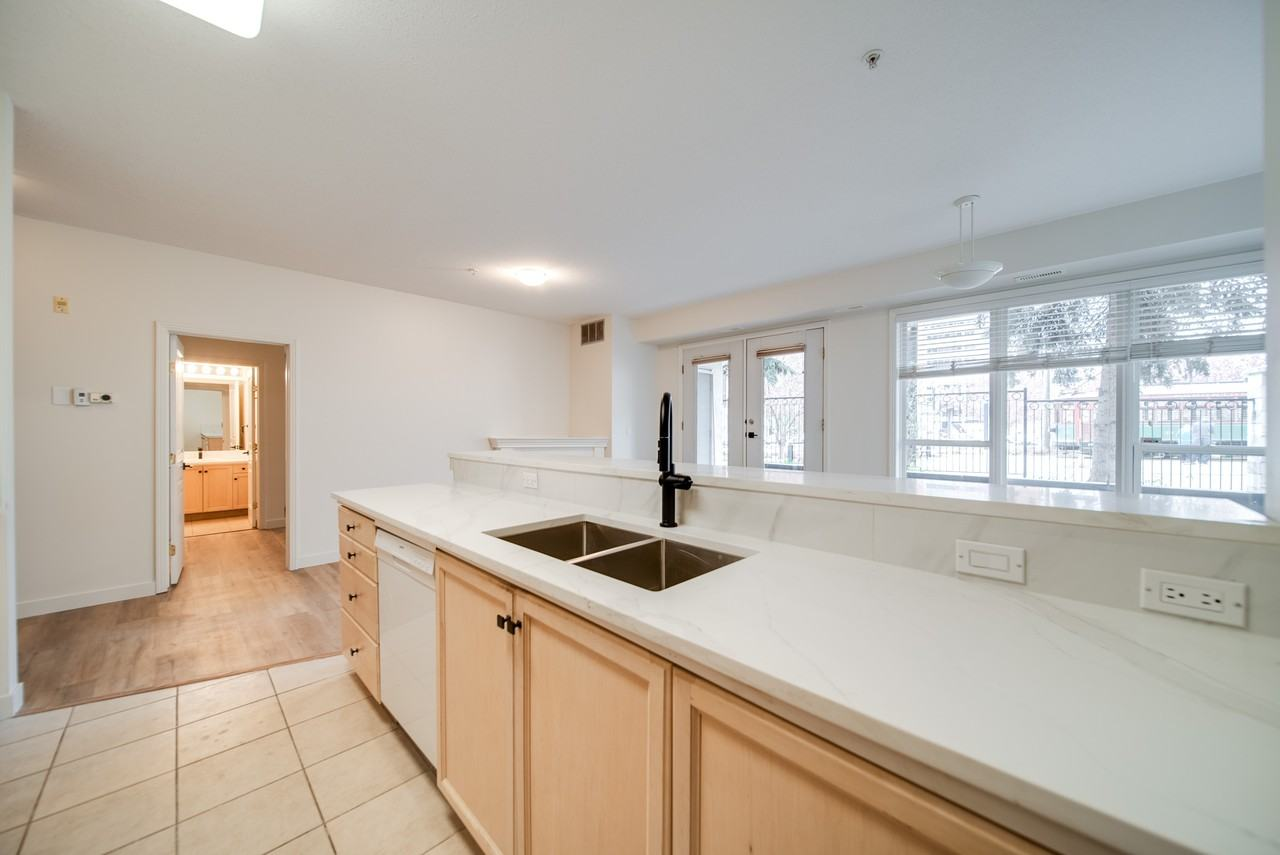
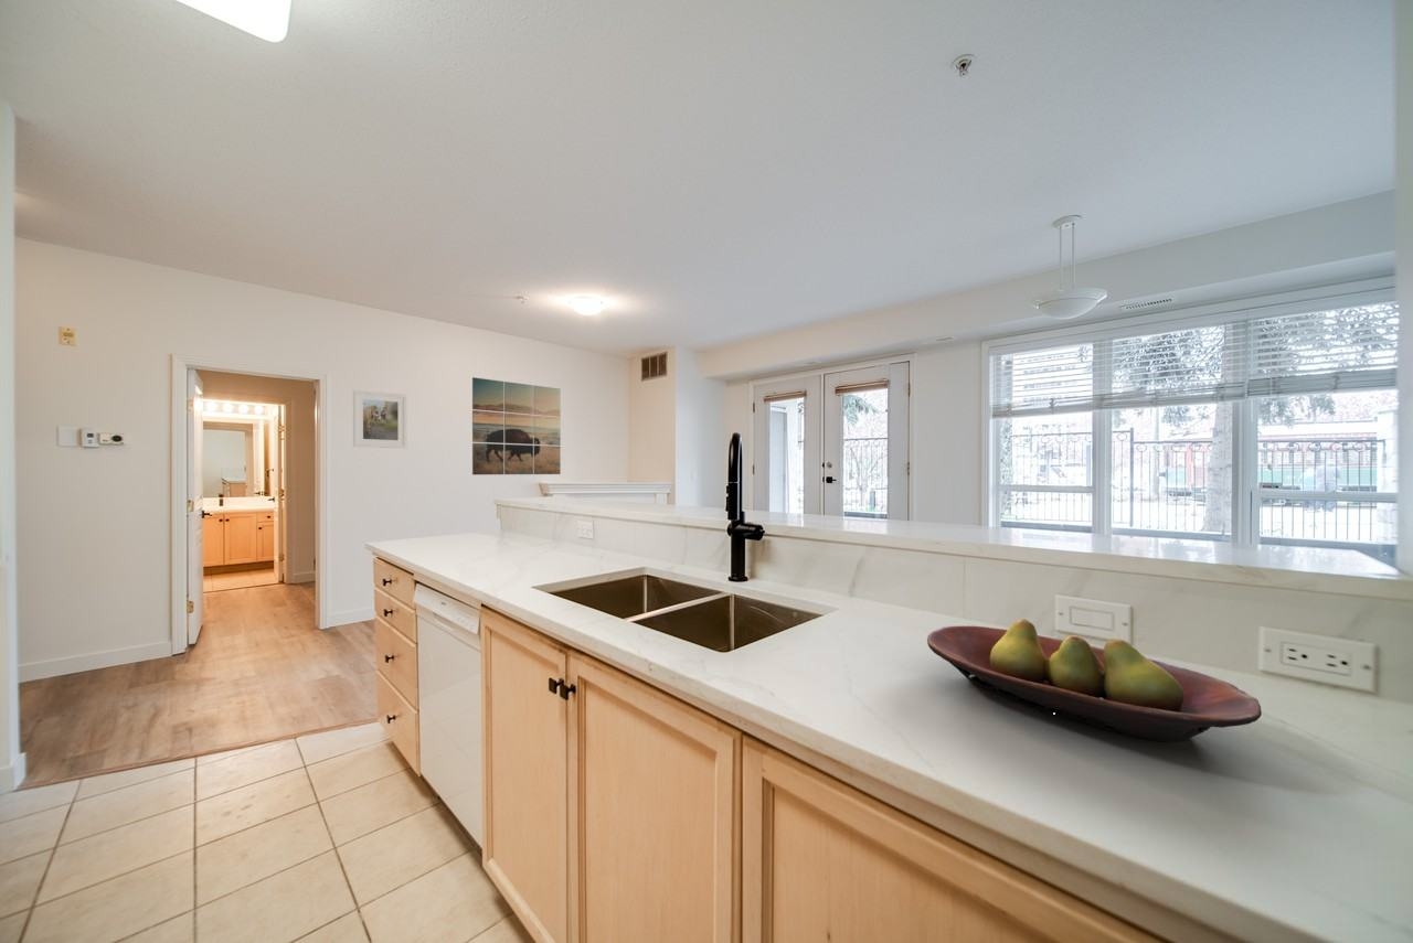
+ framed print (380, 419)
+ wall art (519, 429)
+ fruit bowl (1065, 665)
